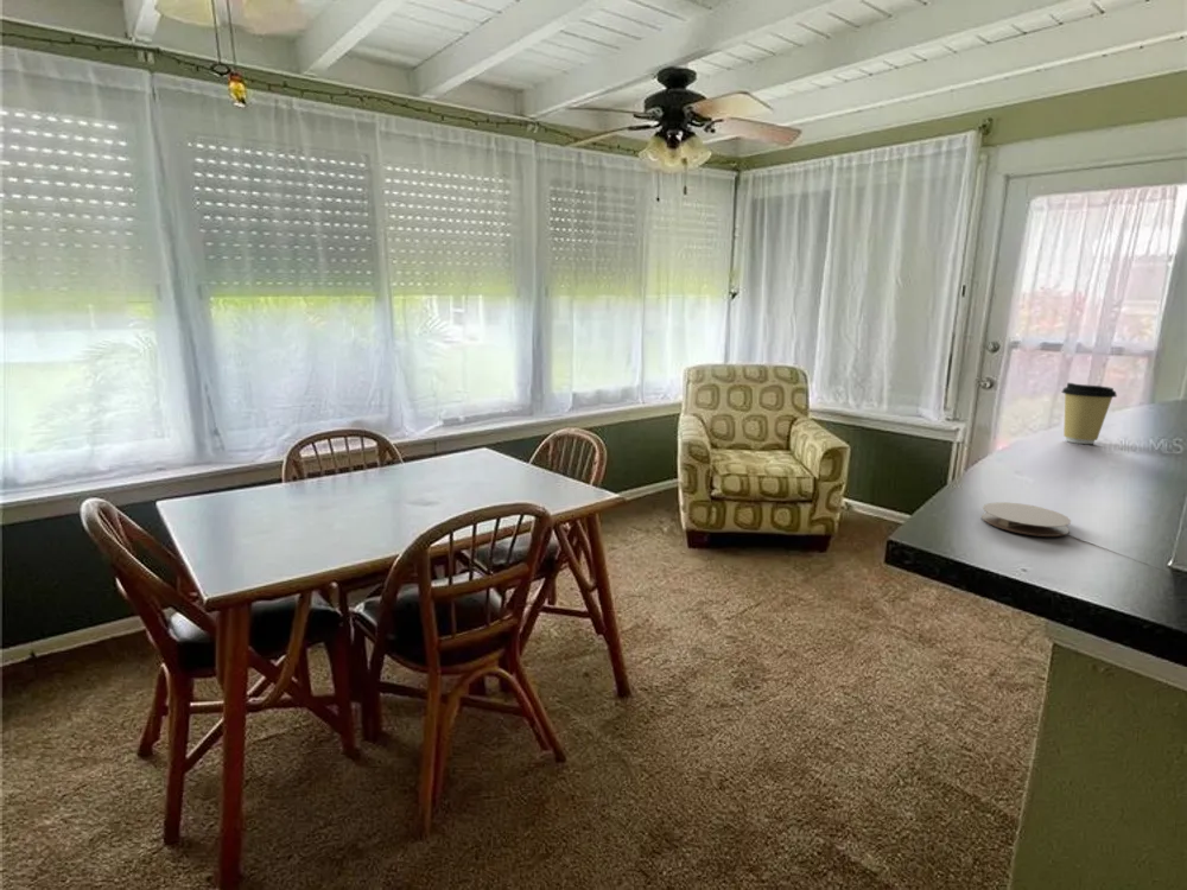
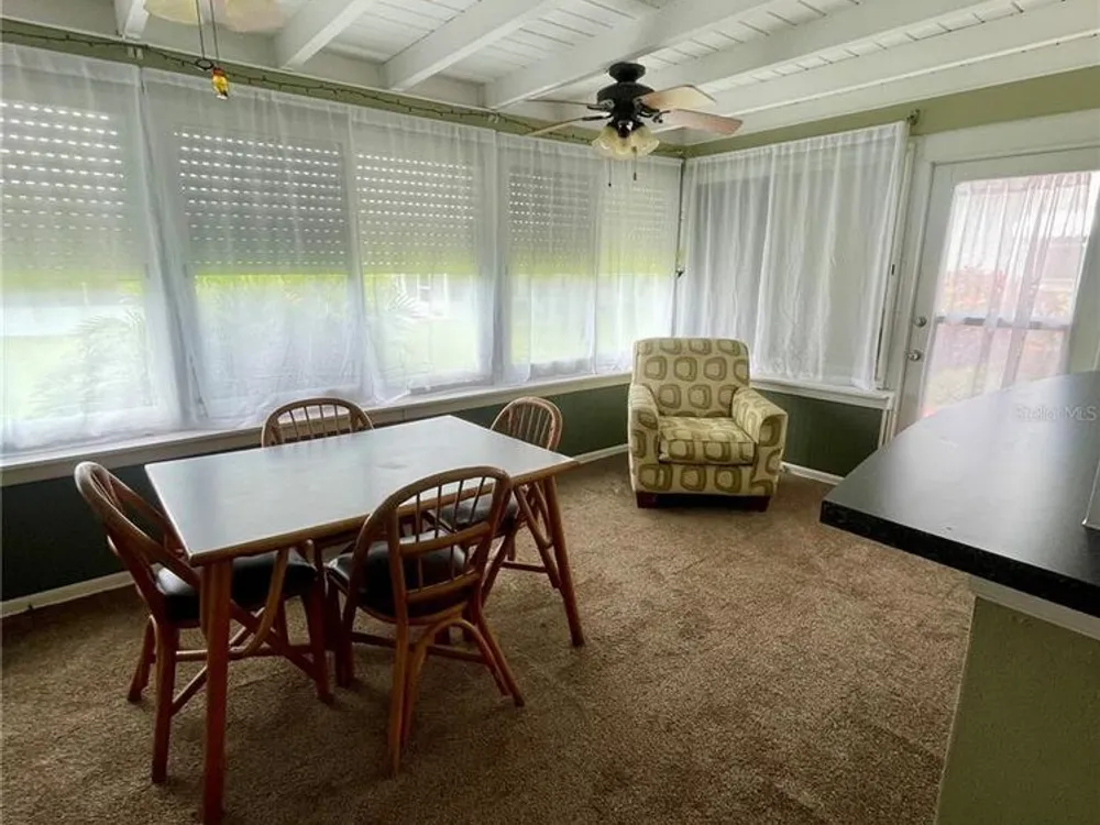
- coffee cup (1085, 413)
- coaster (1024, 517)
